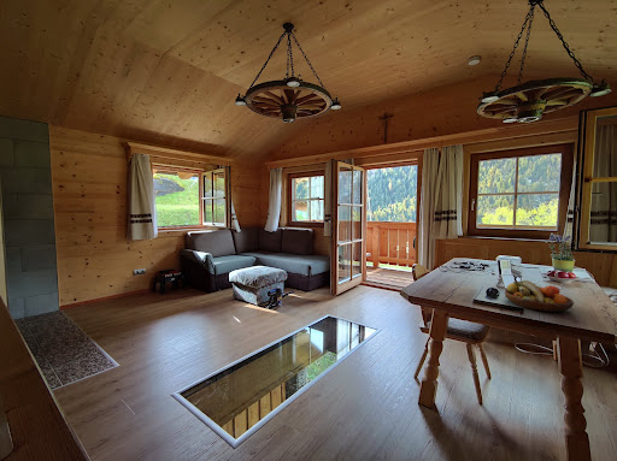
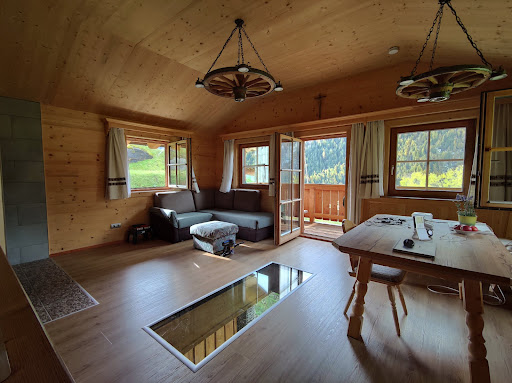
- fruit bowl (536, 292)
